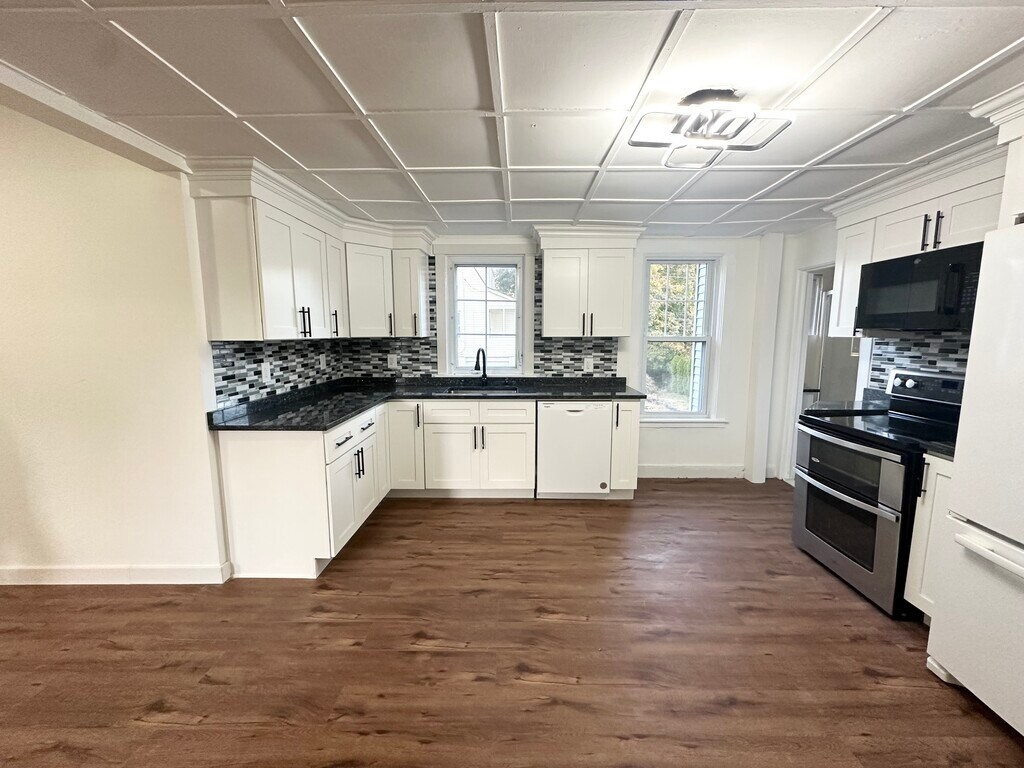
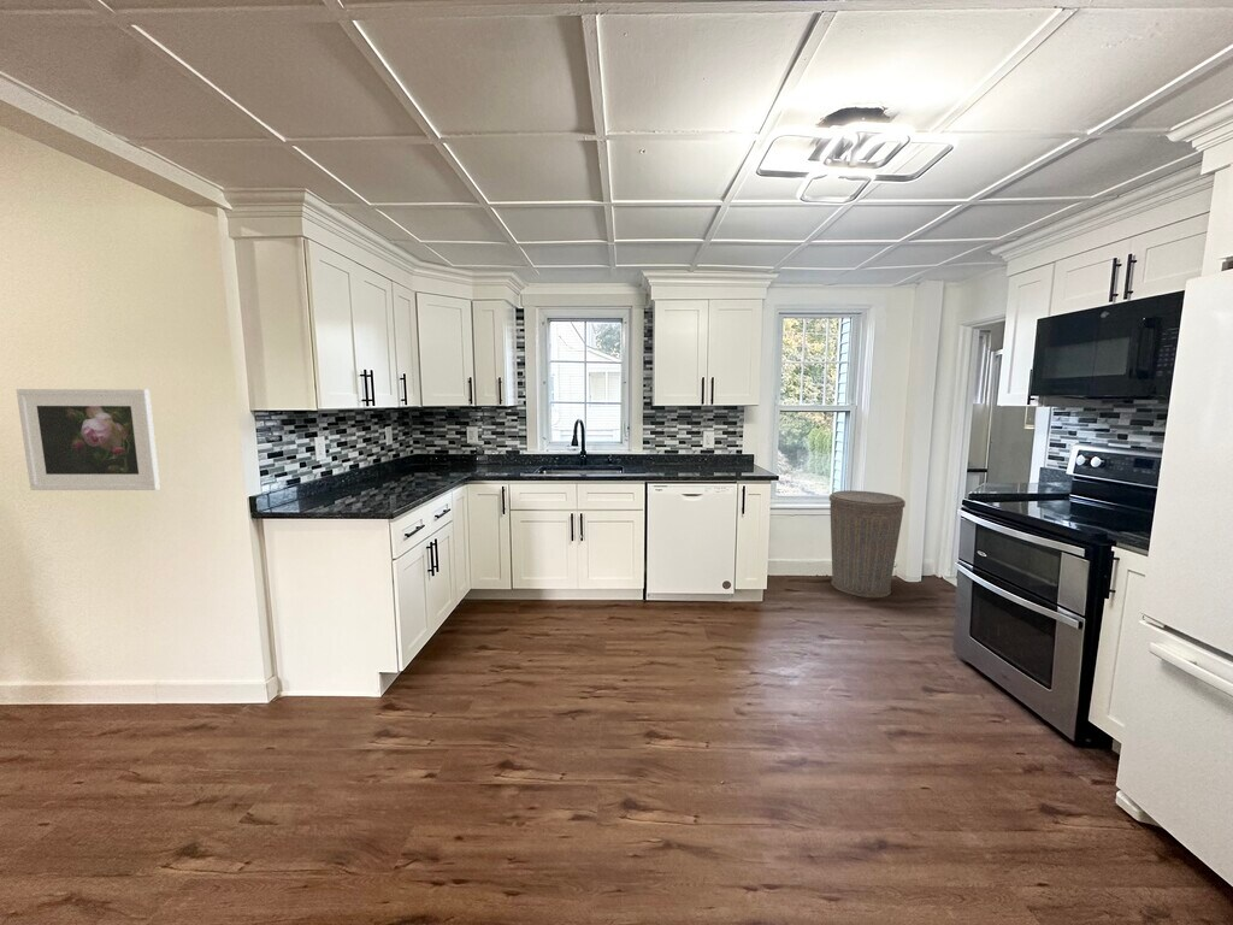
+ trash can (862, 542)
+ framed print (89, 440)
